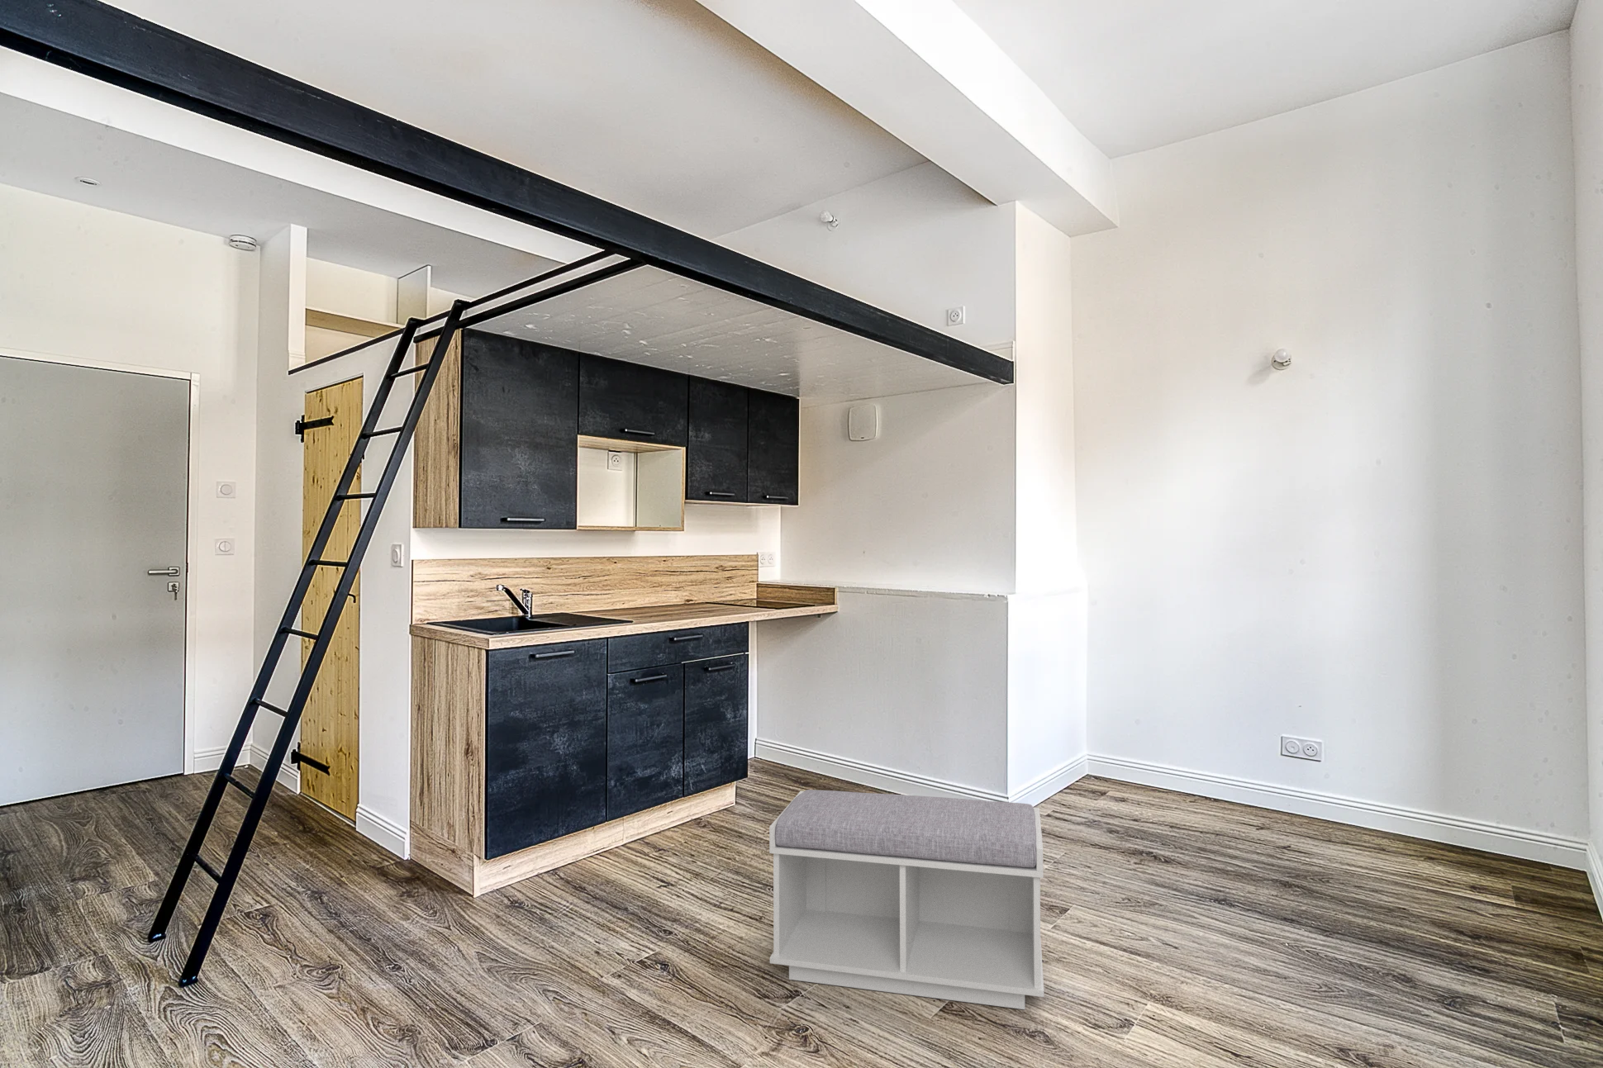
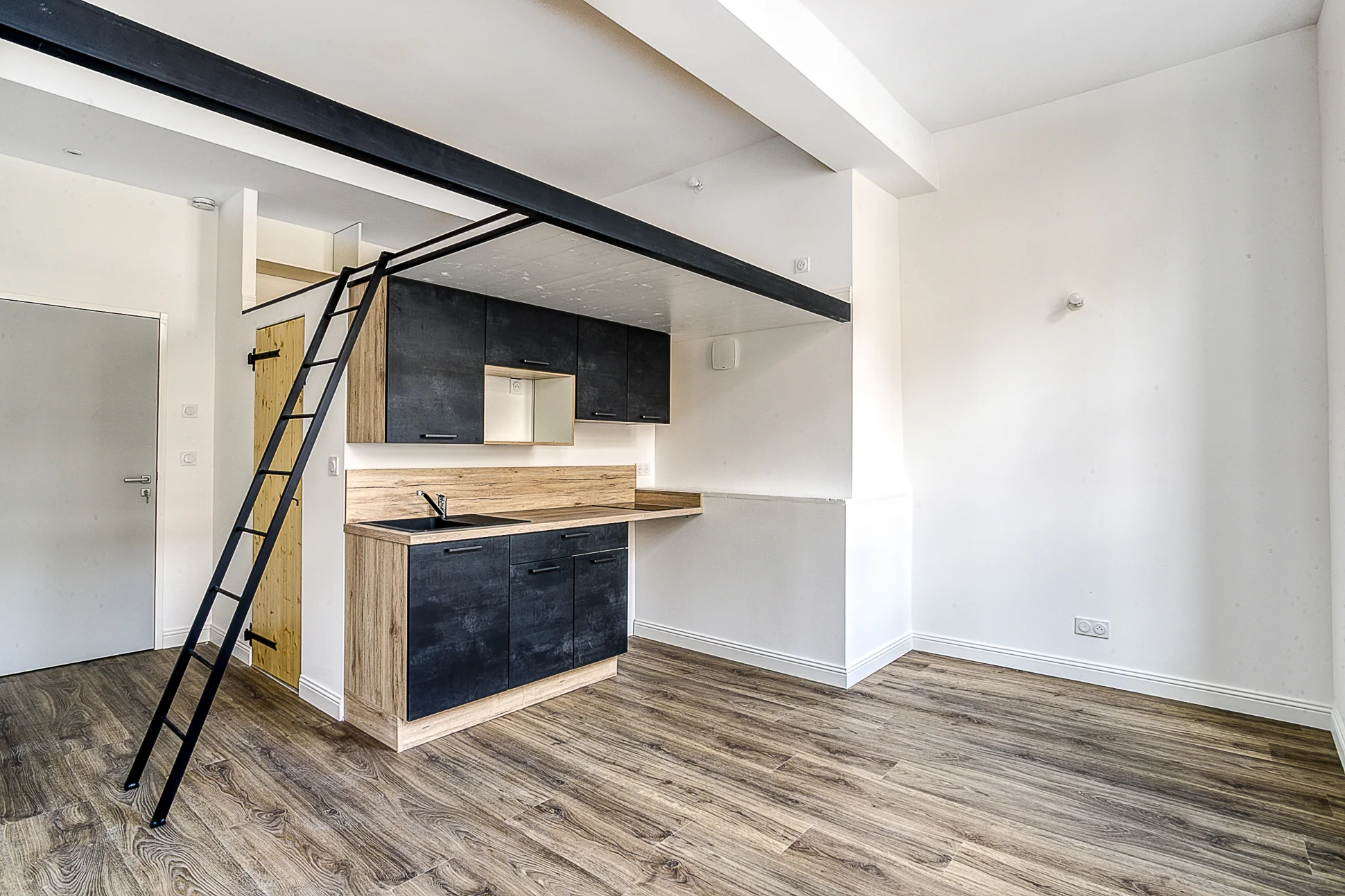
- bench (909, 887)
